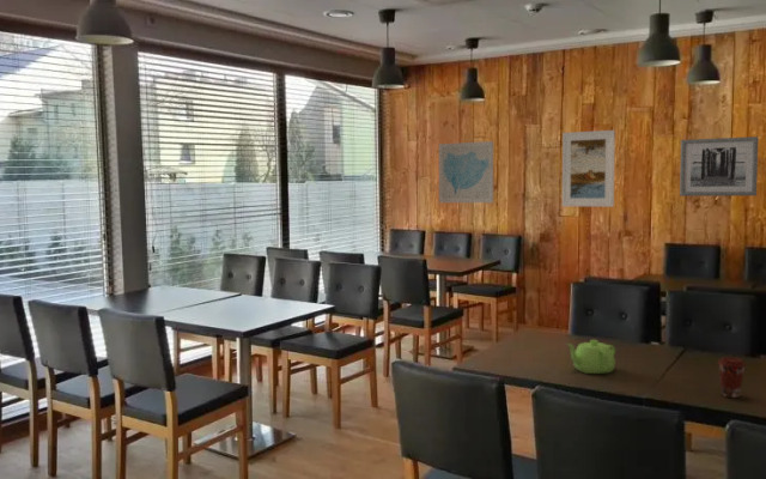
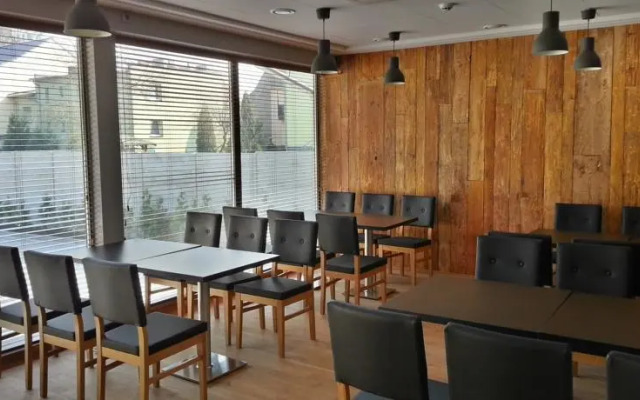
- teapot (590, 354)
- wall art (717, 166)
- coffee cup (730, 377)
- wall art (464, 172)
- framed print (588, 169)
